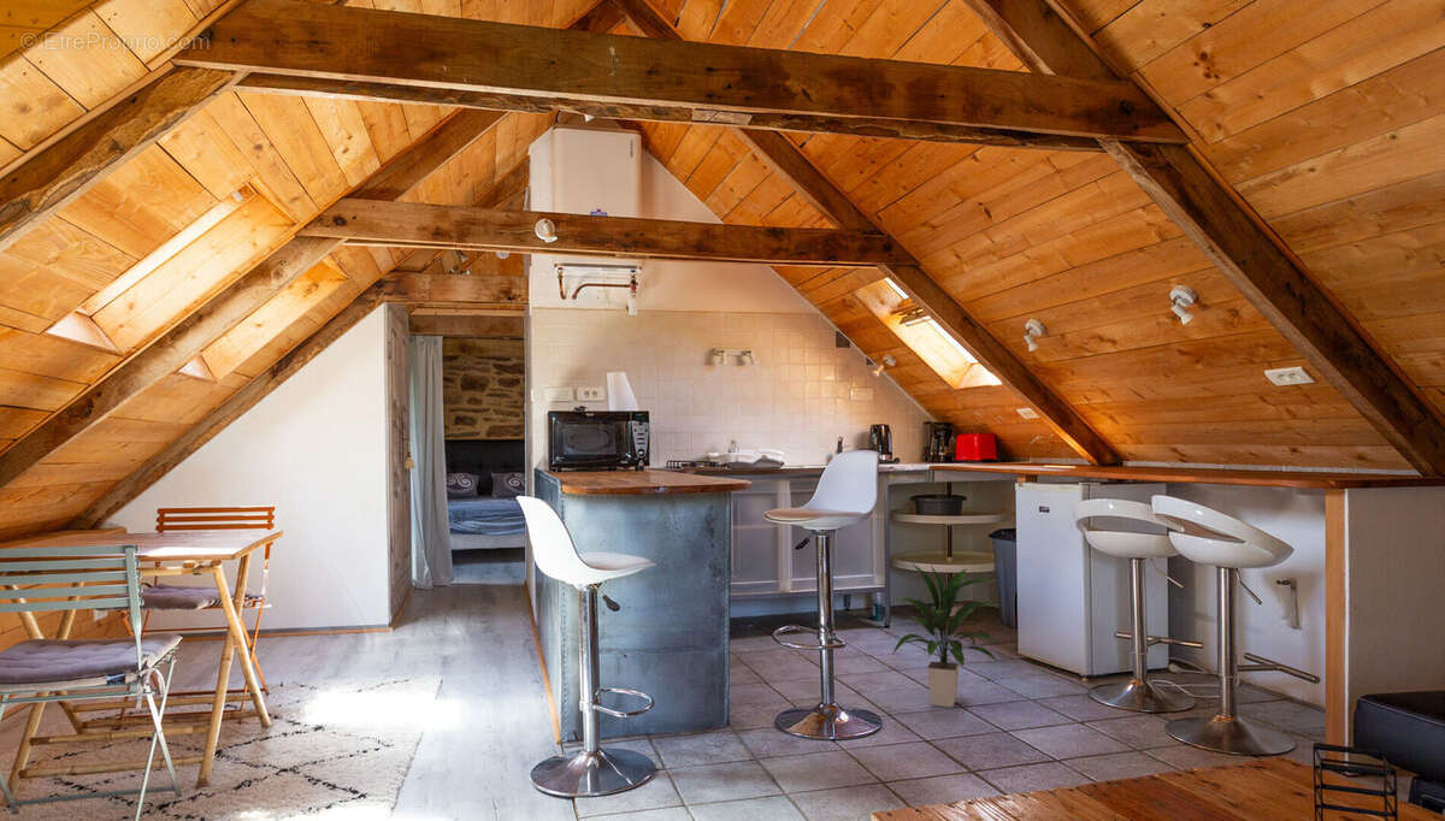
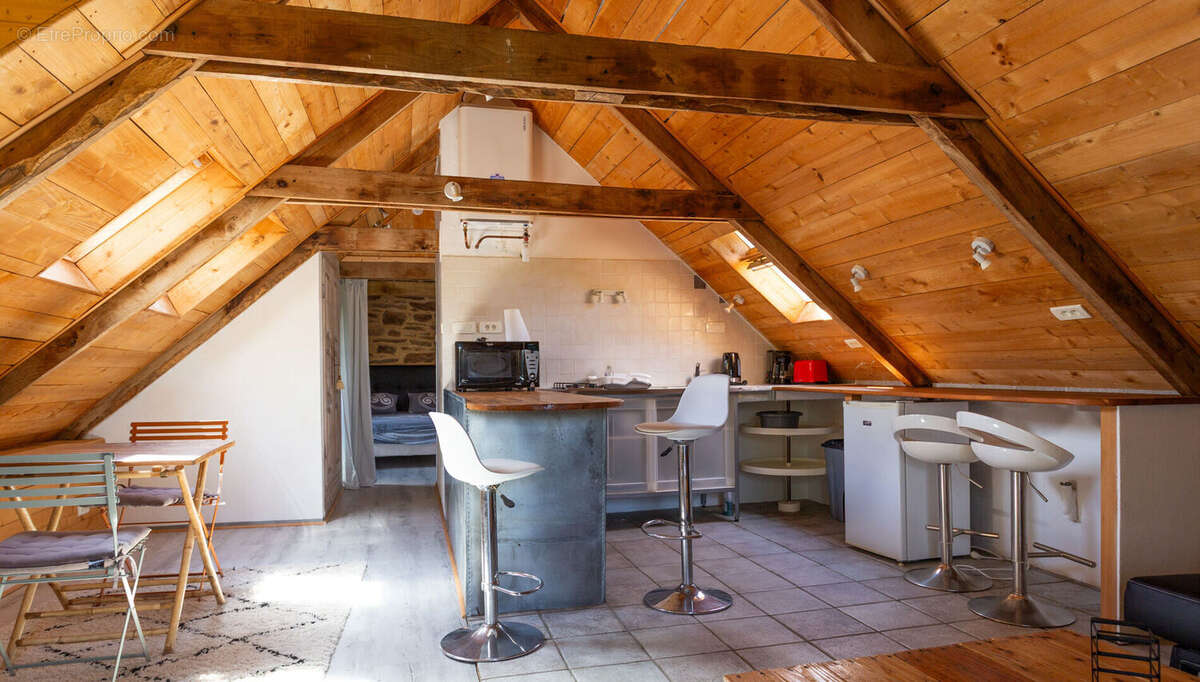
- indoor plant (945, 632)
